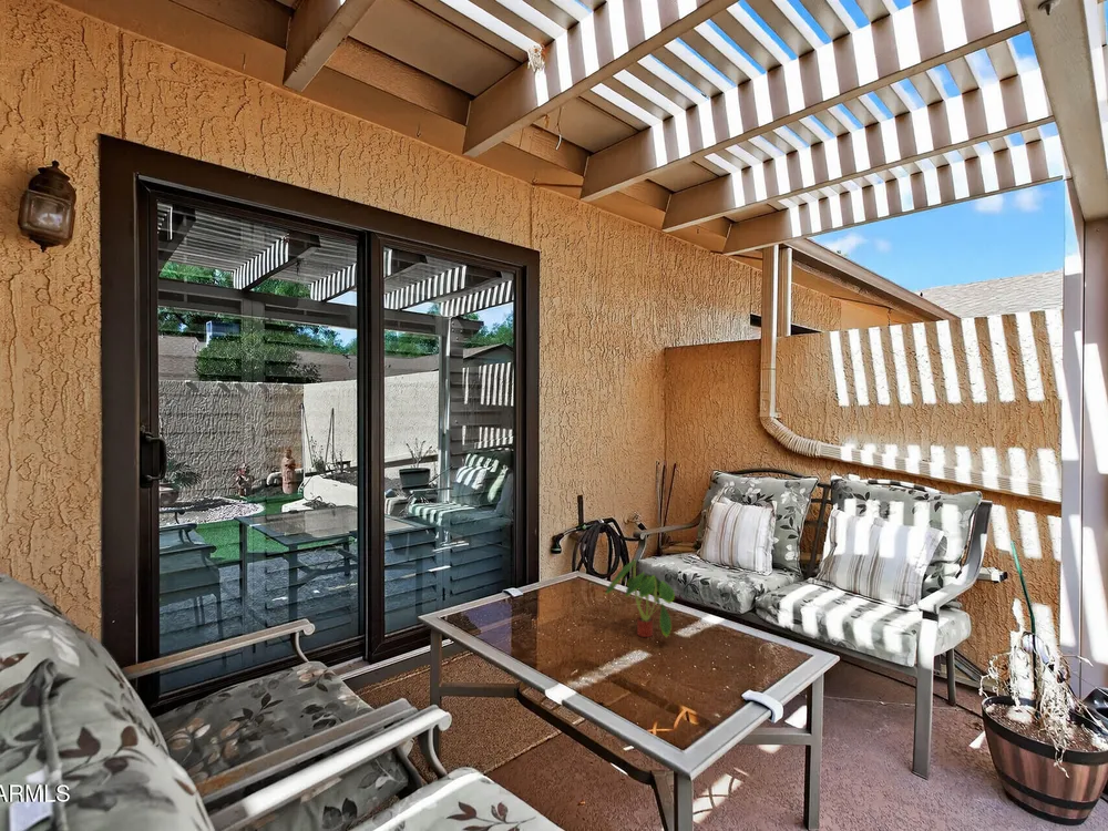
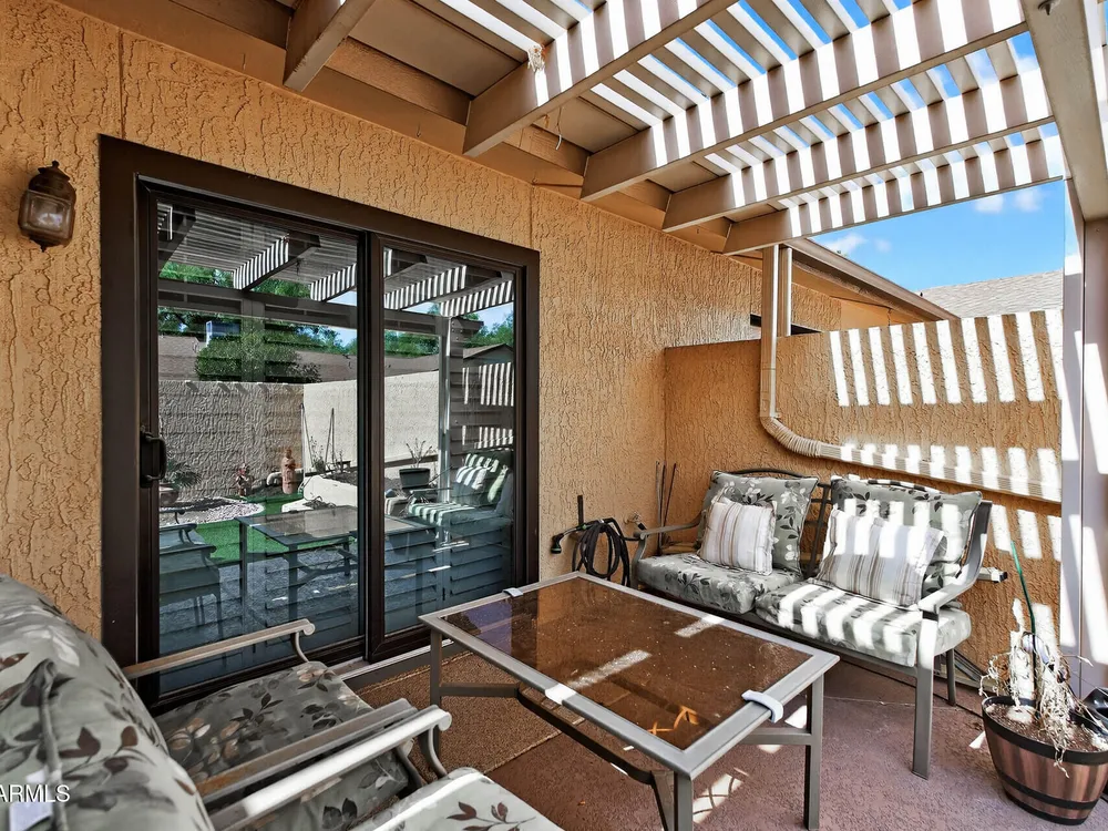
- plant (645, 597)
